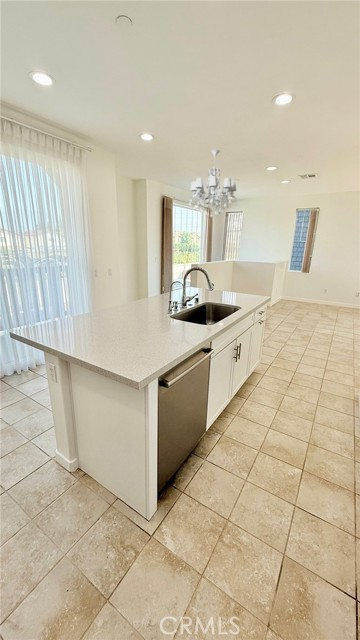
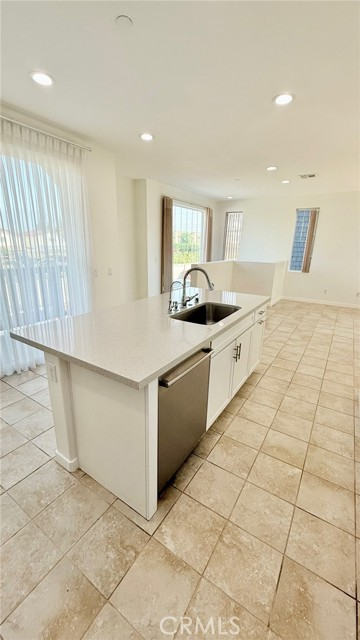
- chandelier (213, 185)
